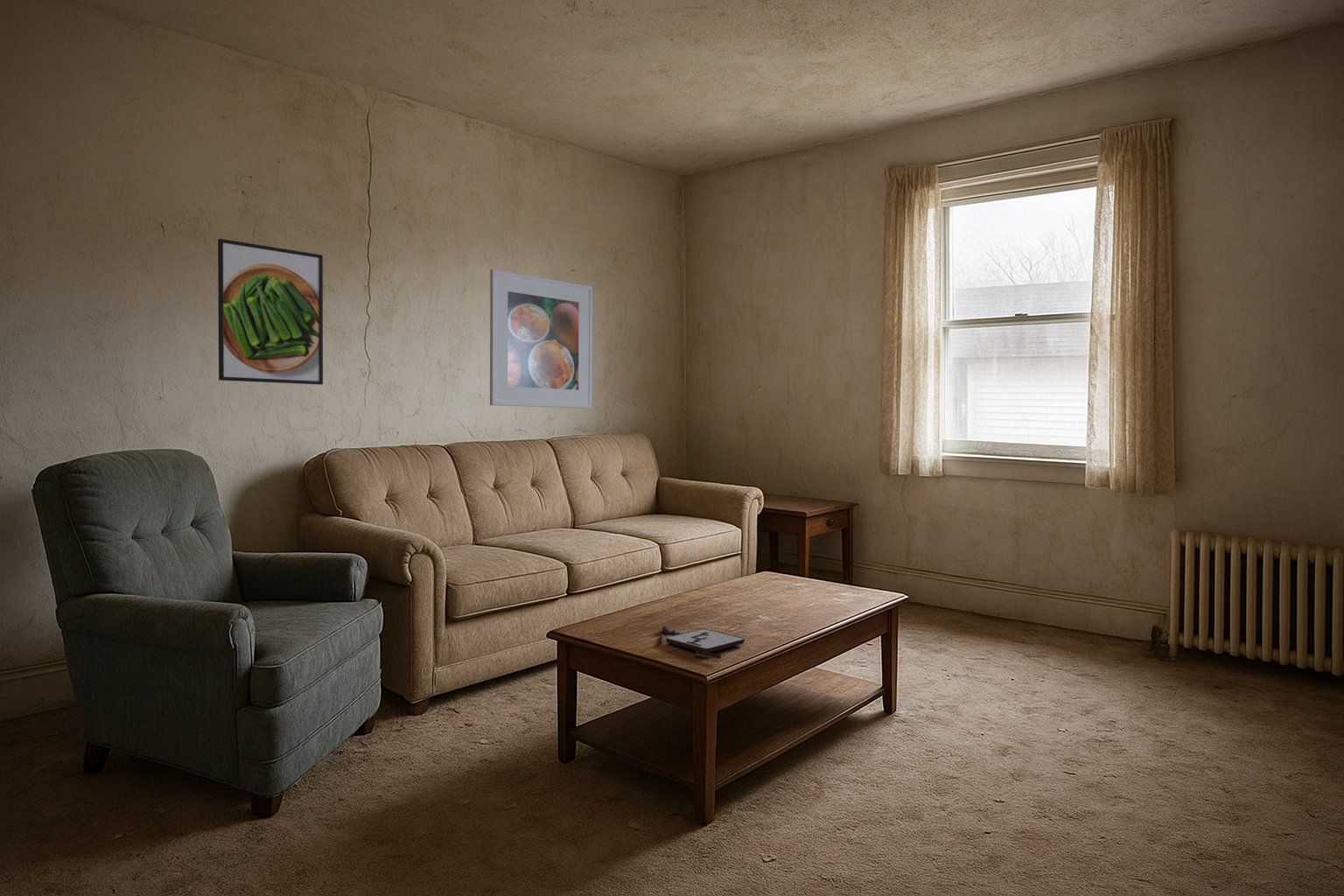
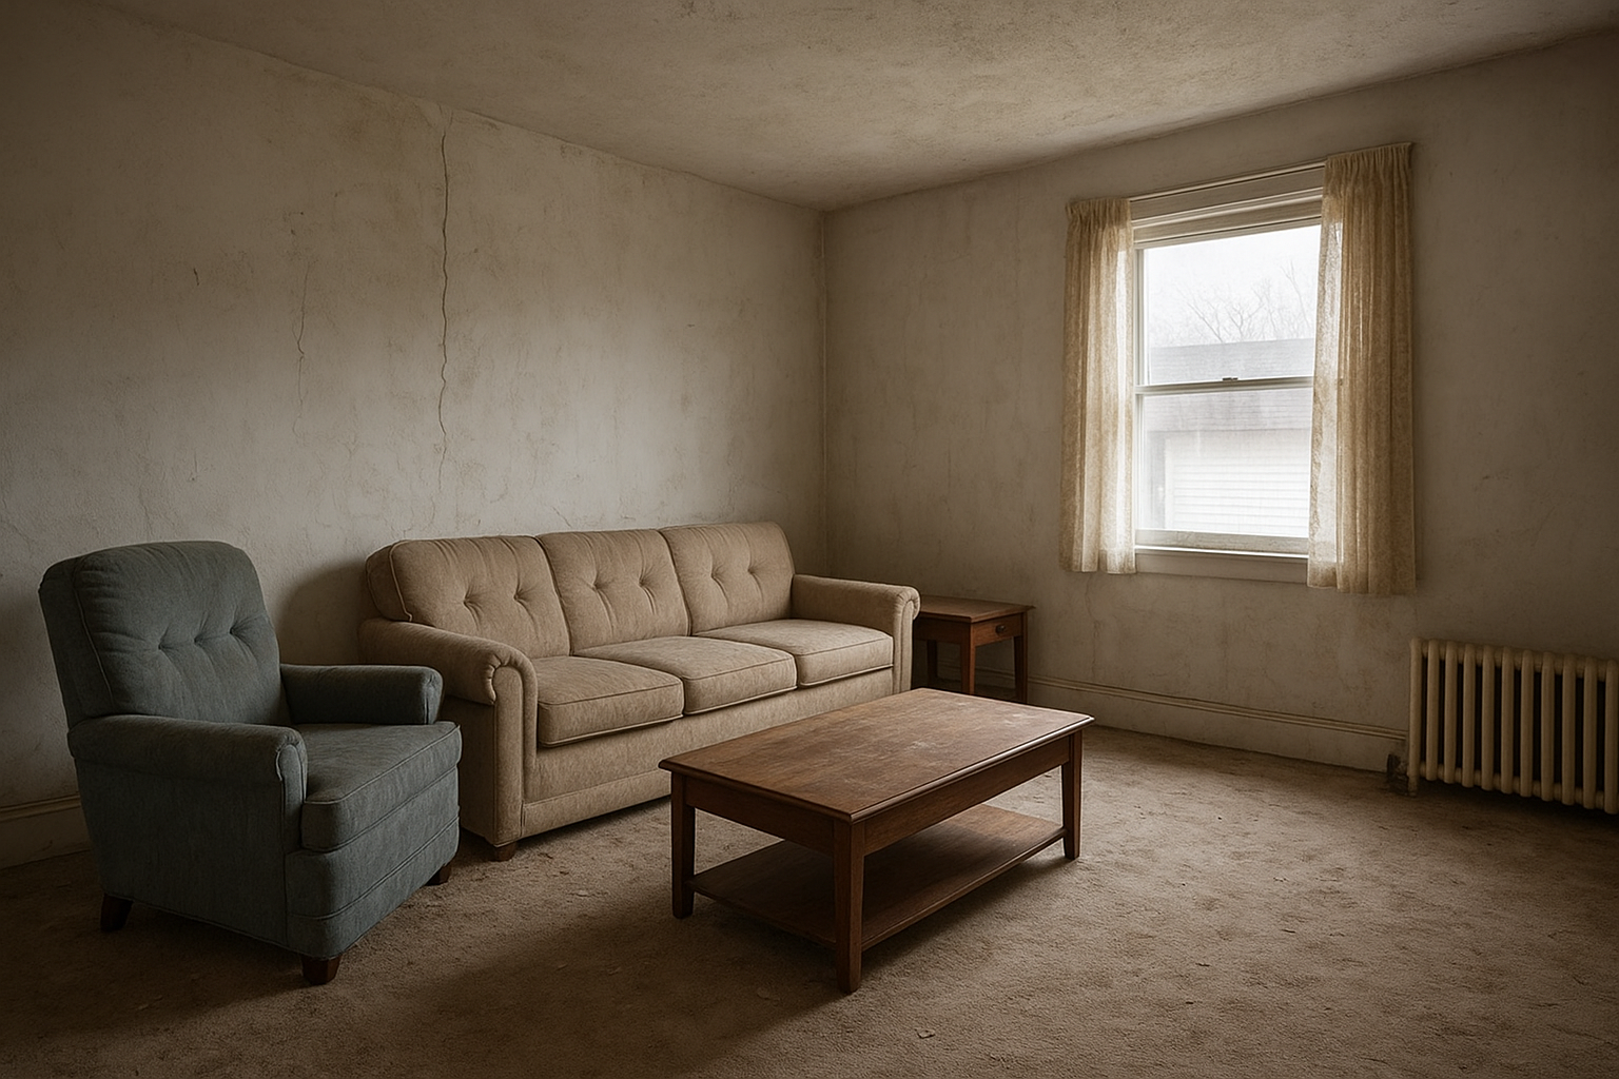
- board game (699, 638)
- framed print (272, 315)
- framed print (543, 342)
